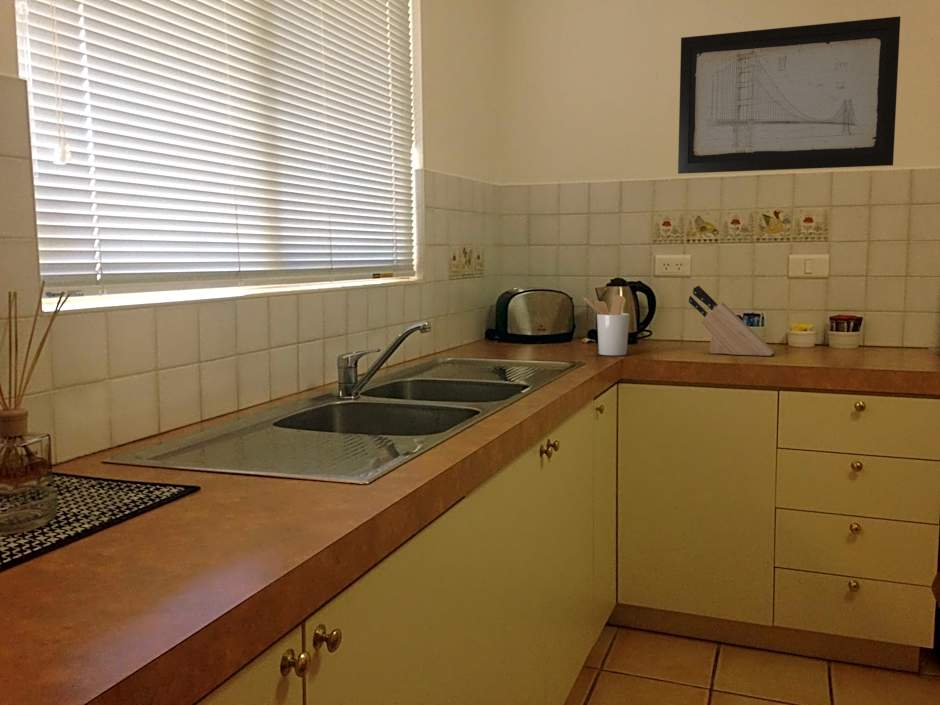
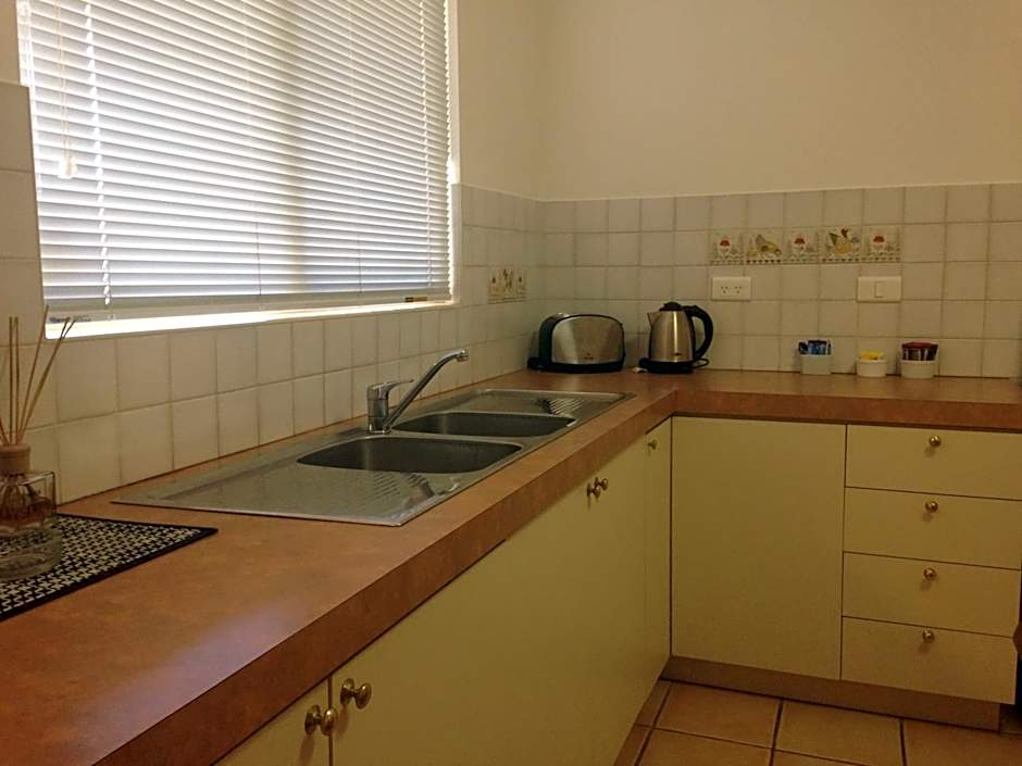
- knife block (730, 319)
- utensil holder (604, 324)
- wall art (783, 99)
